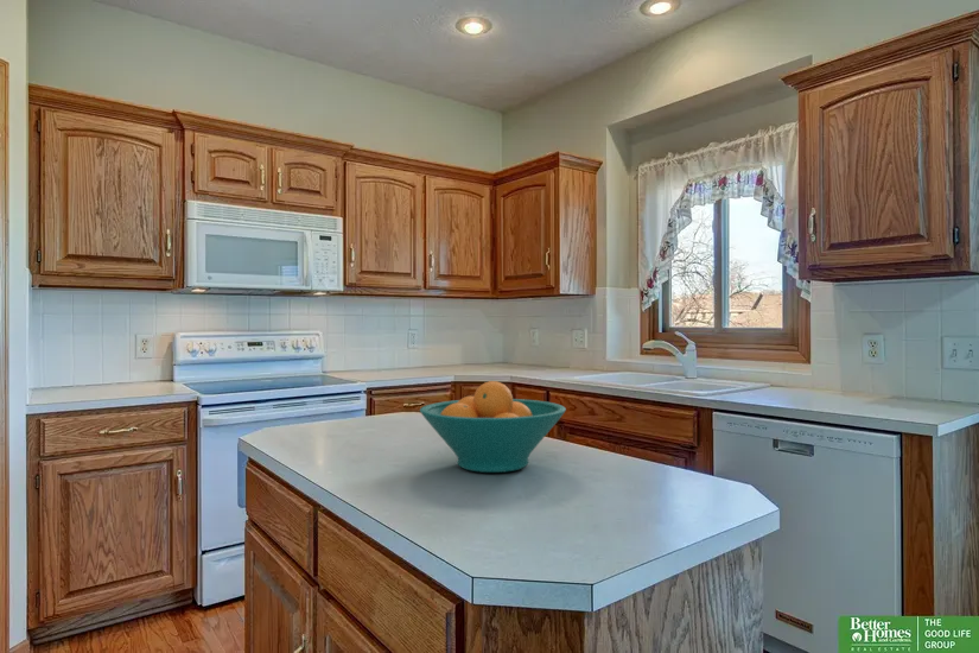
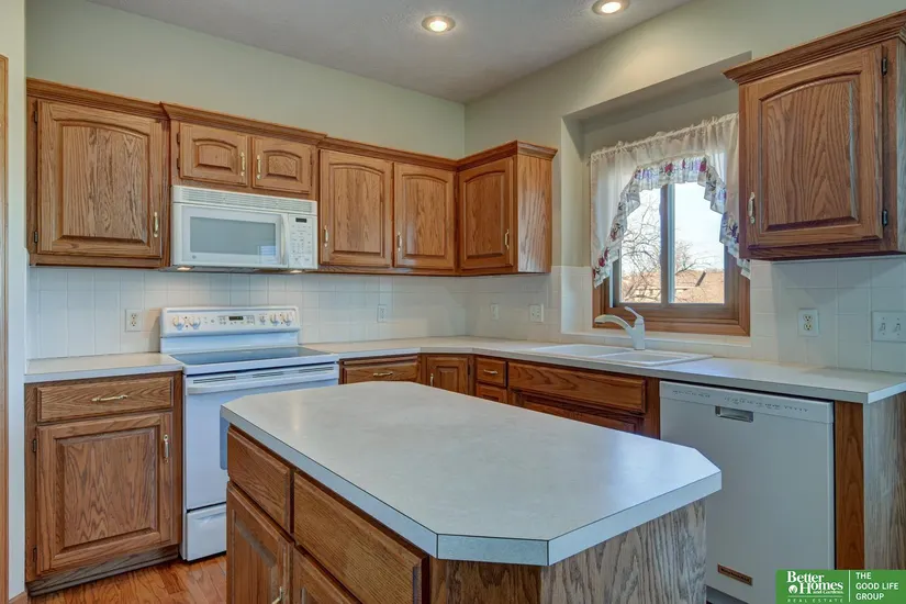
- fruit bowl (492, 423)
